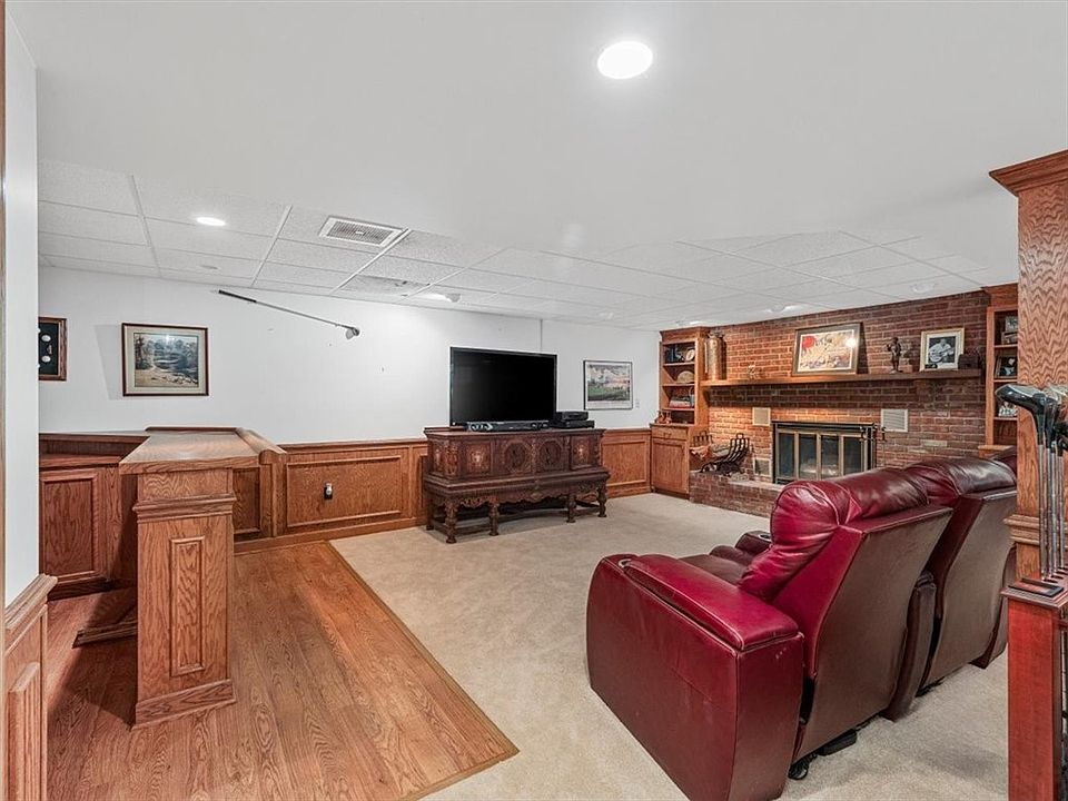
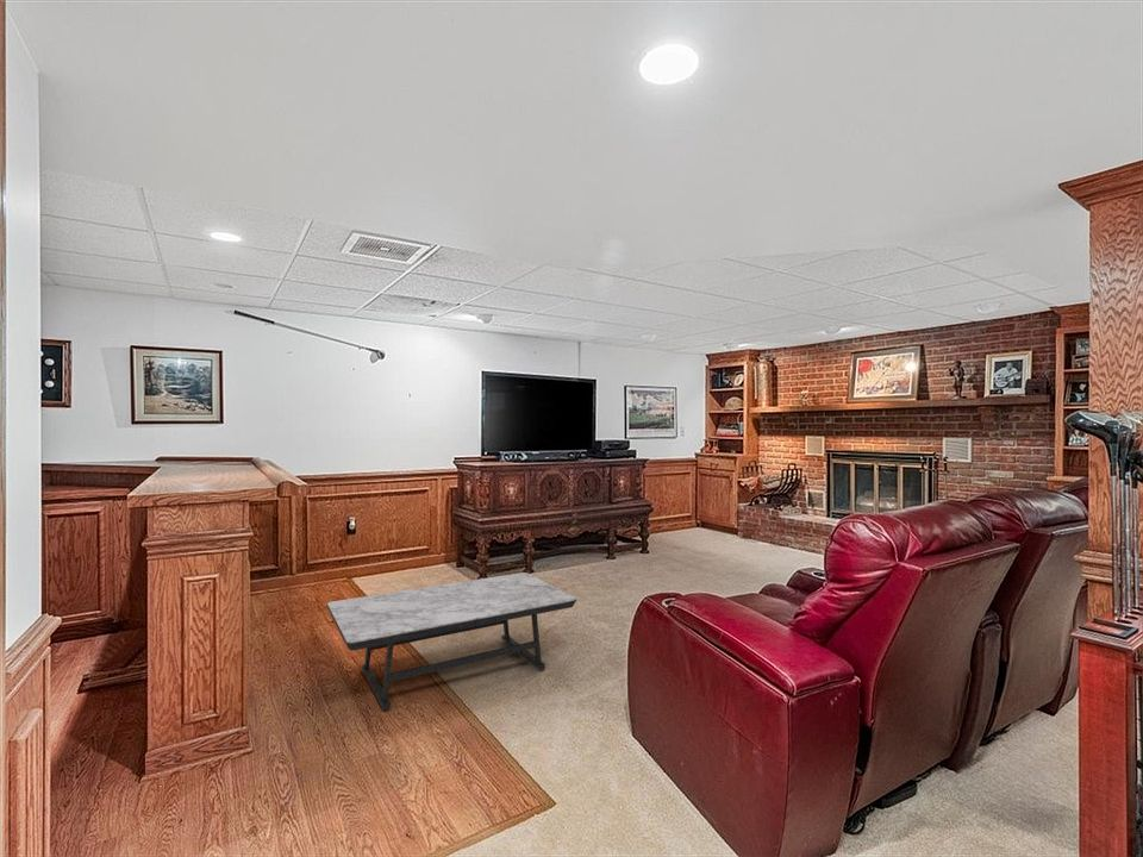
+ coffee table (452, 633)
